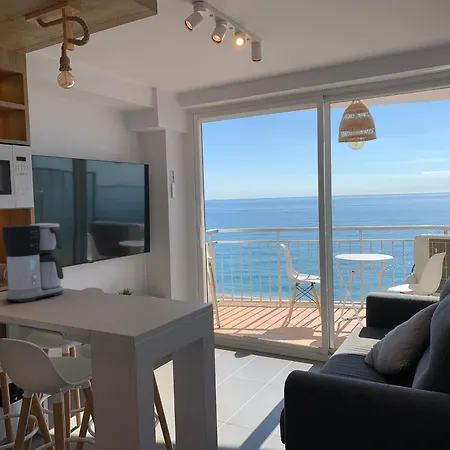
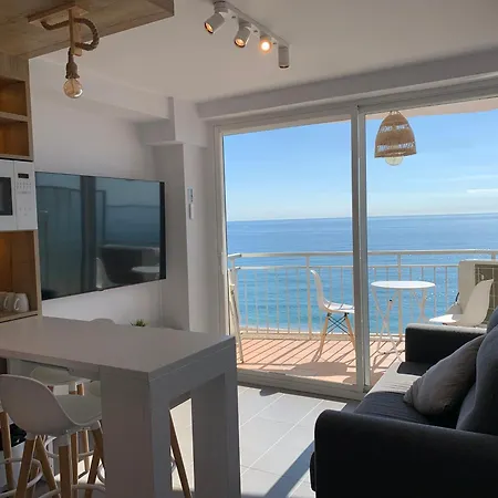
- coffee maker (36, 260)
